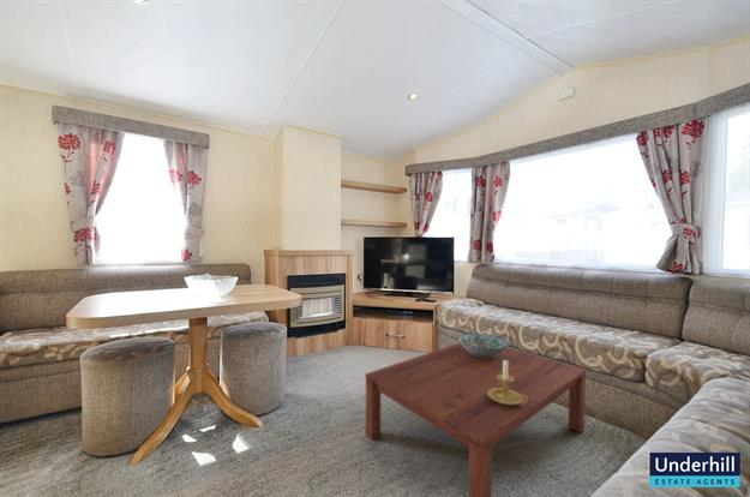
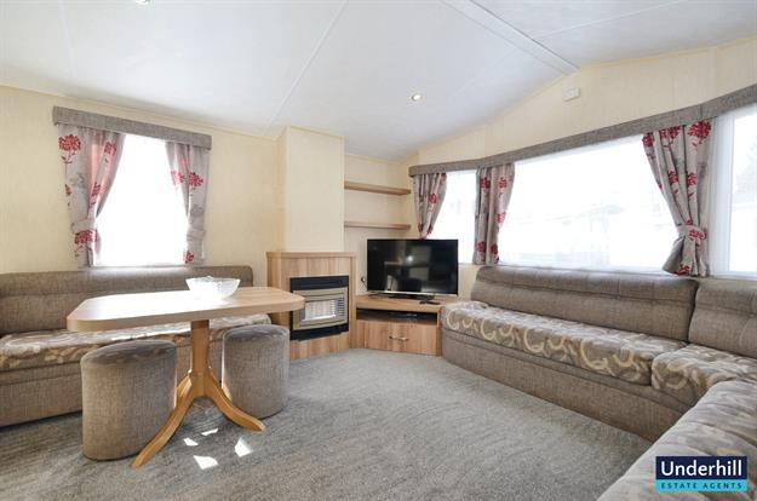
- candle holder (508, 379)
- coffee table (476, 401)
- decorative bowl (482, 347)
